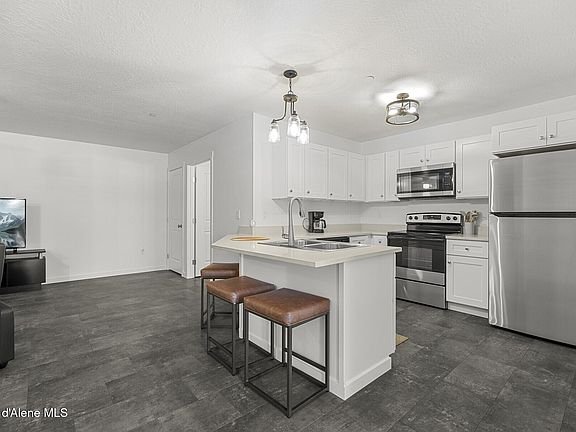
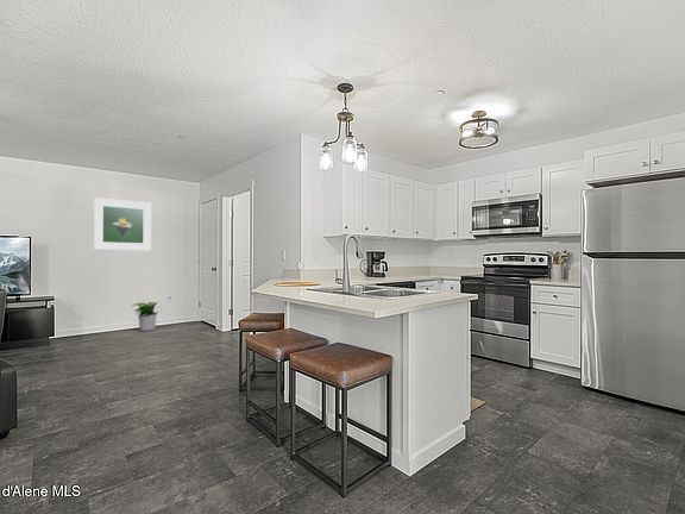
+ potted plant (147, 316)
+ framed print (124, 225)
